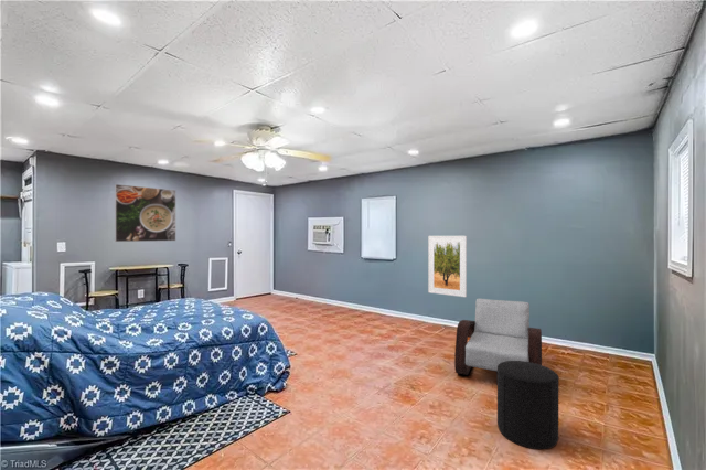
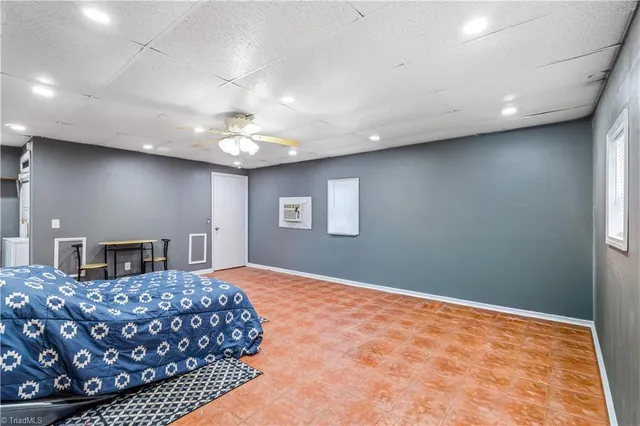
- armchair (499, 338)
- stool (526, 399)
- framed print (446, 265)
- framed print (147, 214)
